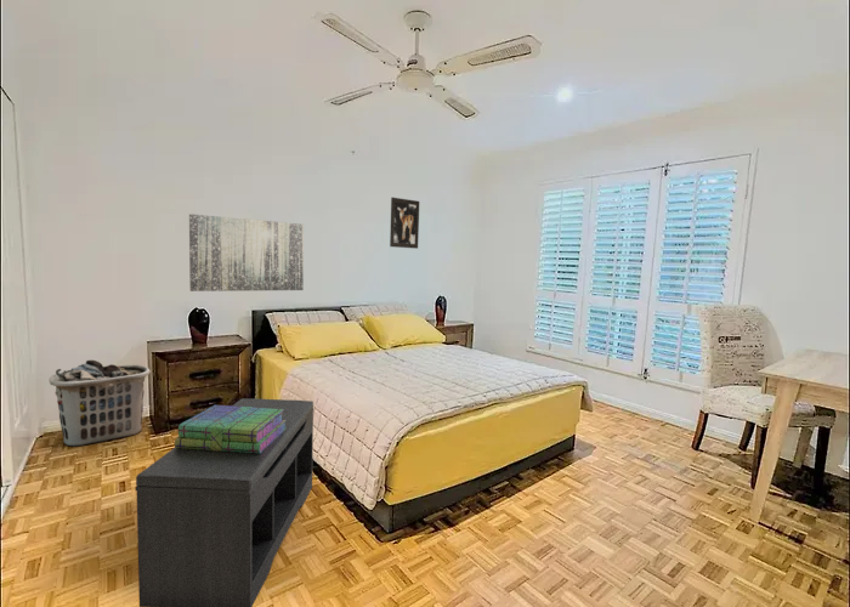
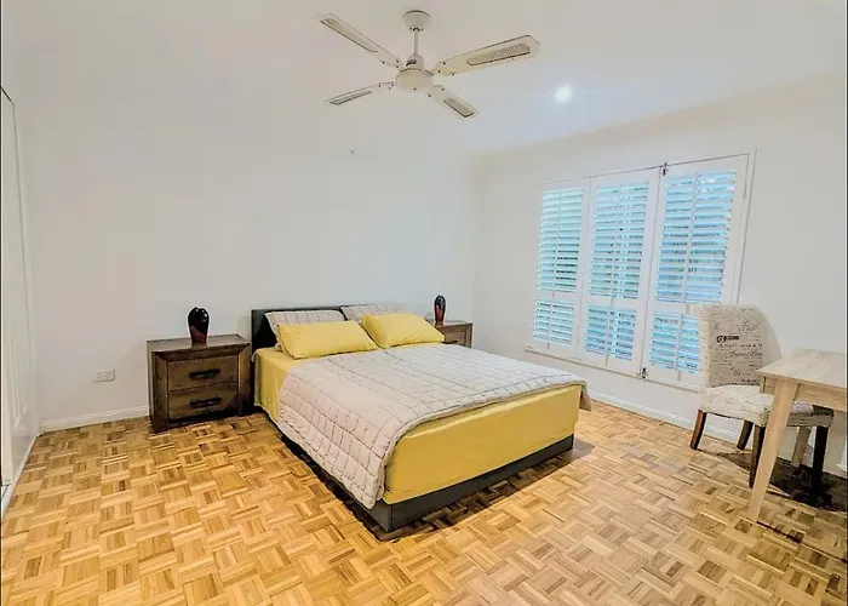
- wall art (404, 223)
- wall art (250, 255)
- stack of books (233, 426)
- bench (244, 482)
- clothes hamper (102, 397)
